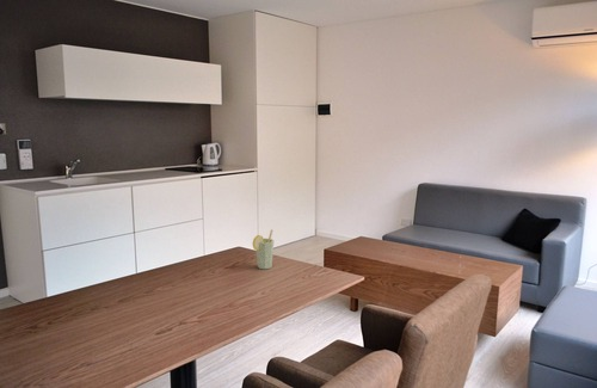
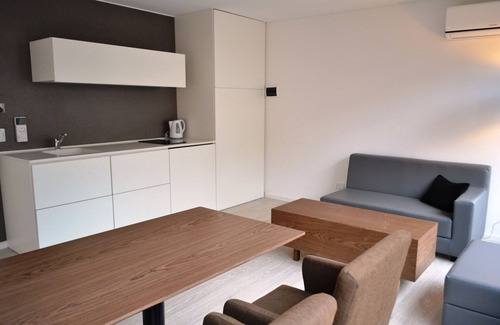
- cup (263, 250)
